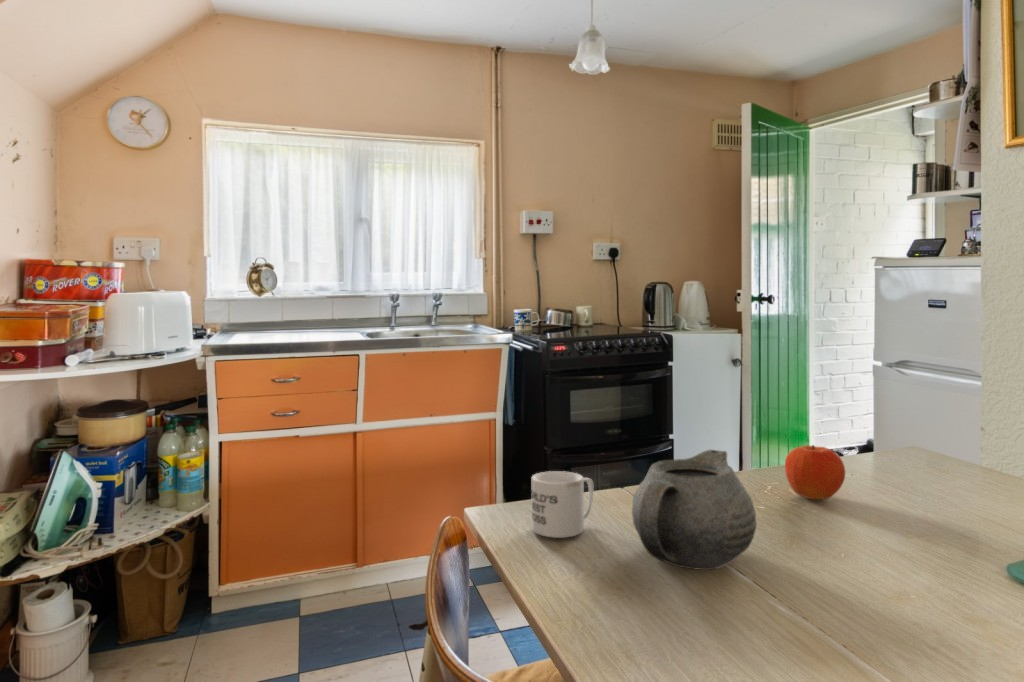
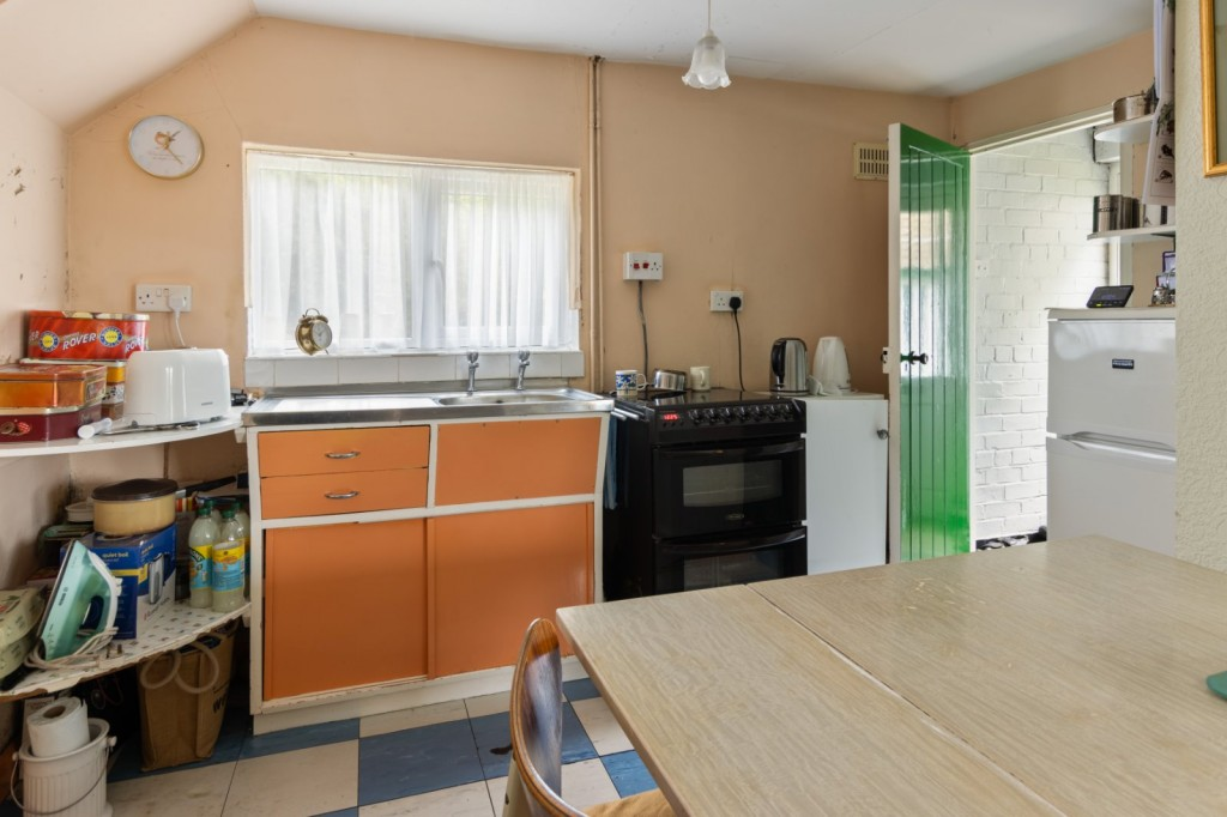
- mug (565, 501)
- fruit (814, 471)
- teapot (687, 510)
